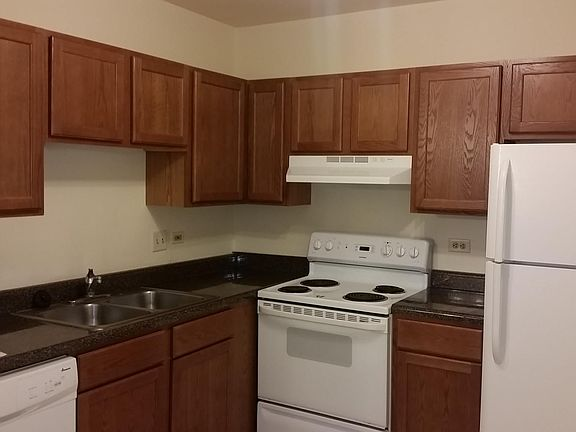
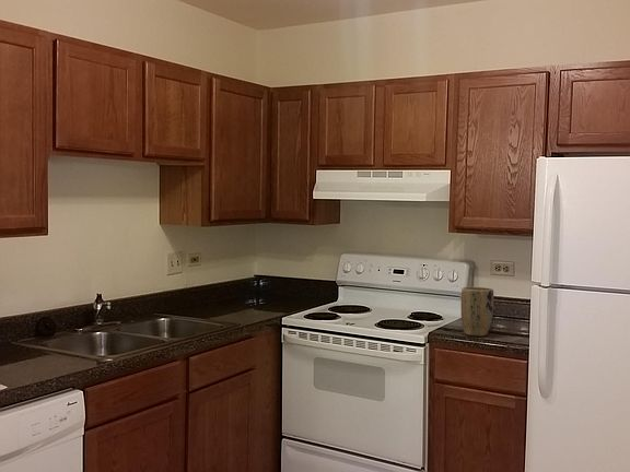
+ plant pot (477, 311)
